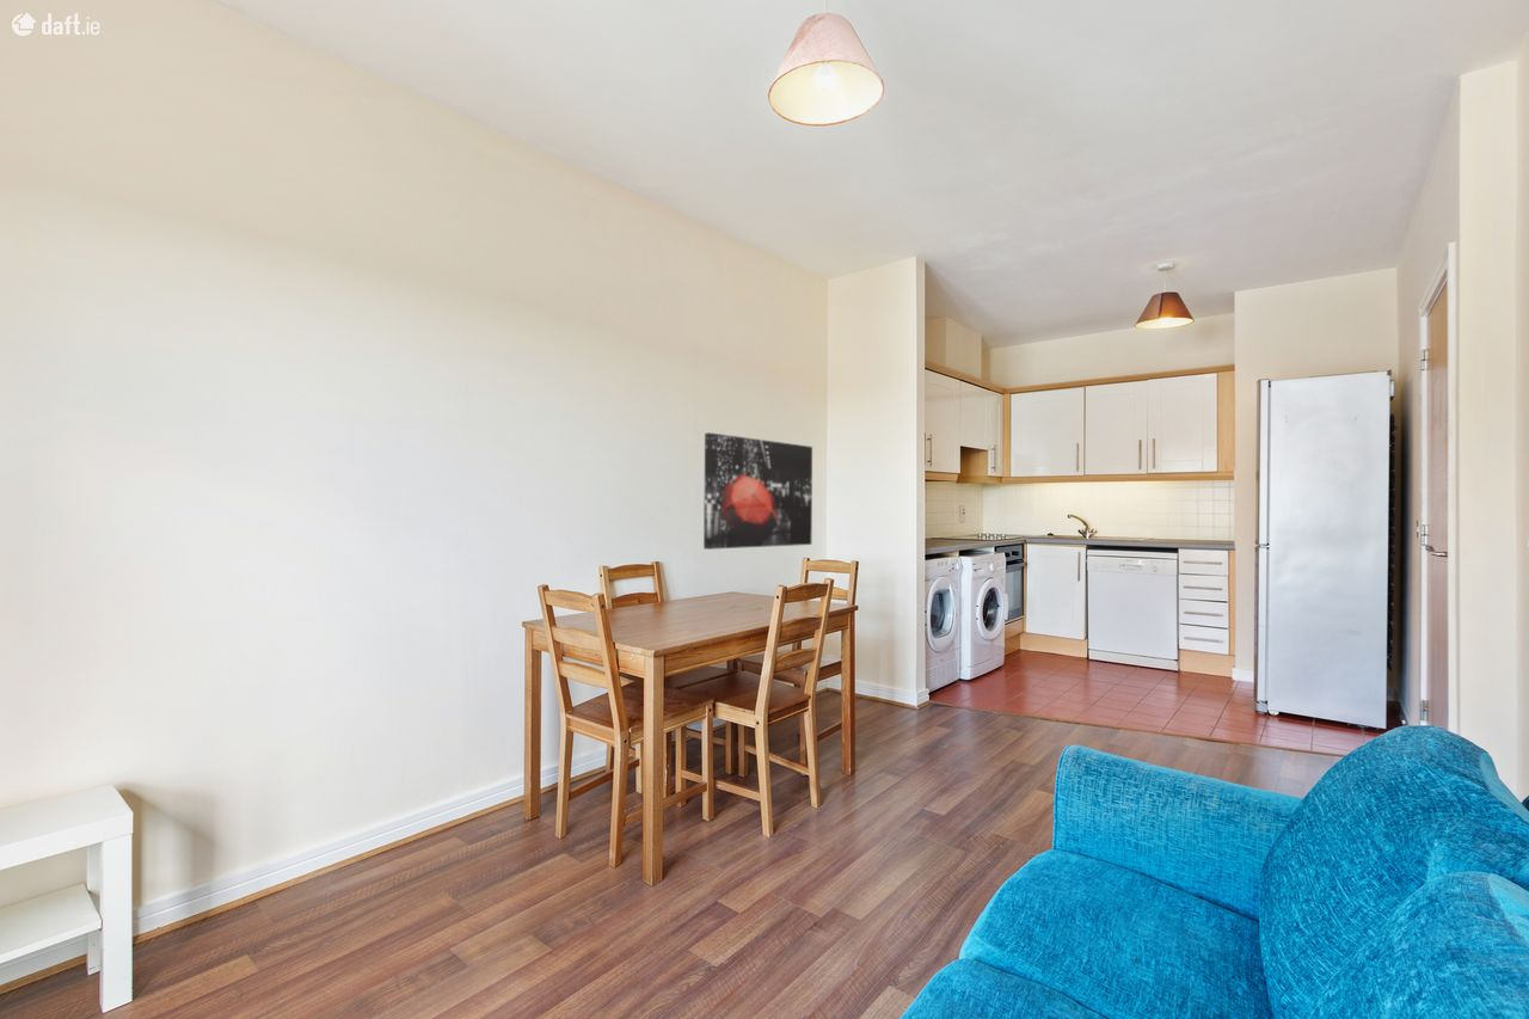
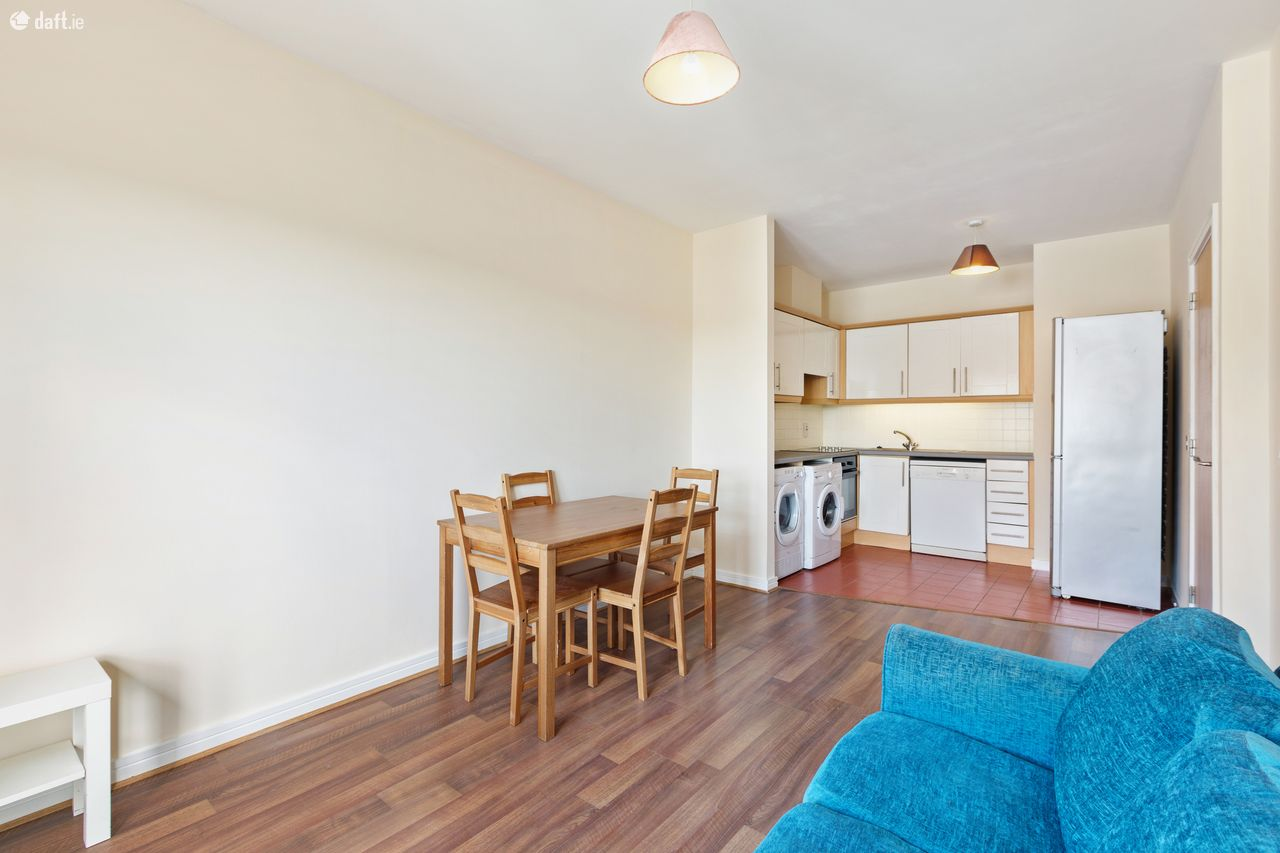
- wall art (762, 493)
